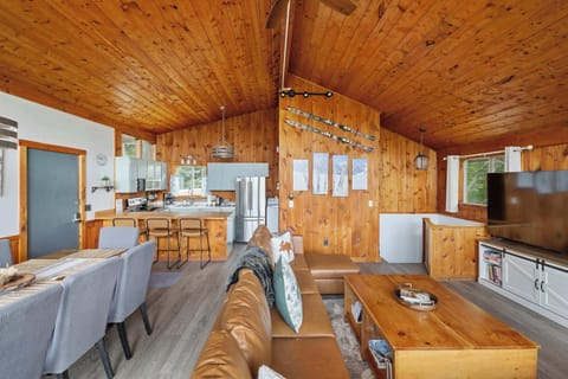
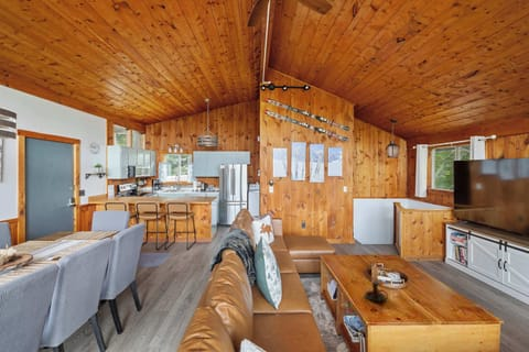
+ candle holder (377, 282)
